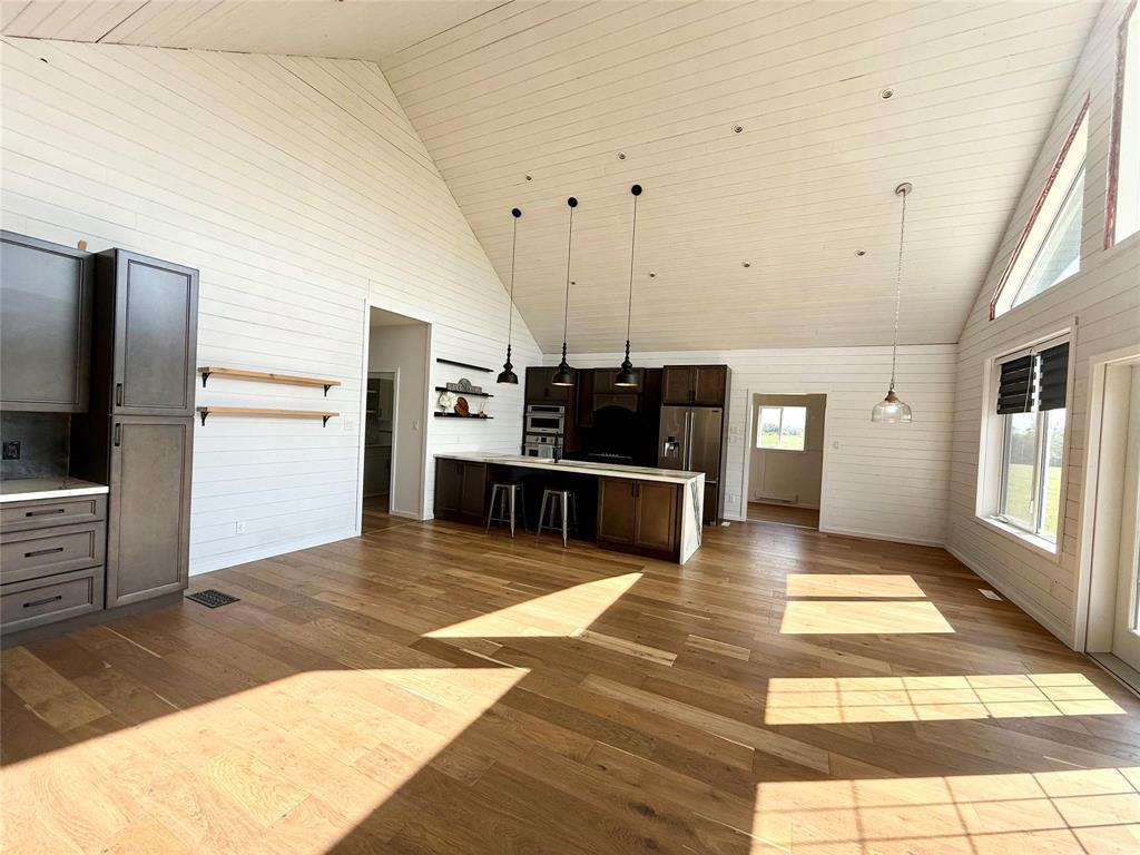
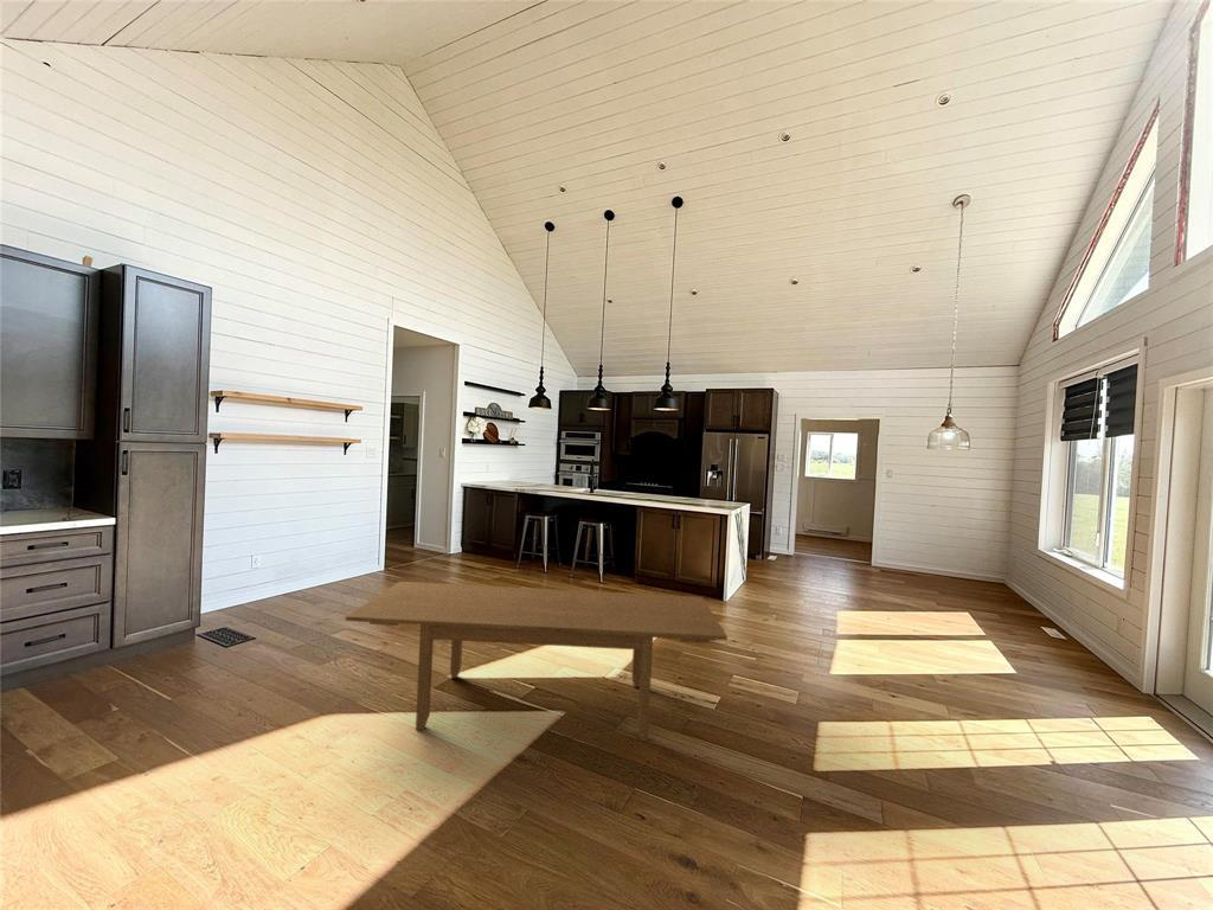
+ dining table (541, 643)
